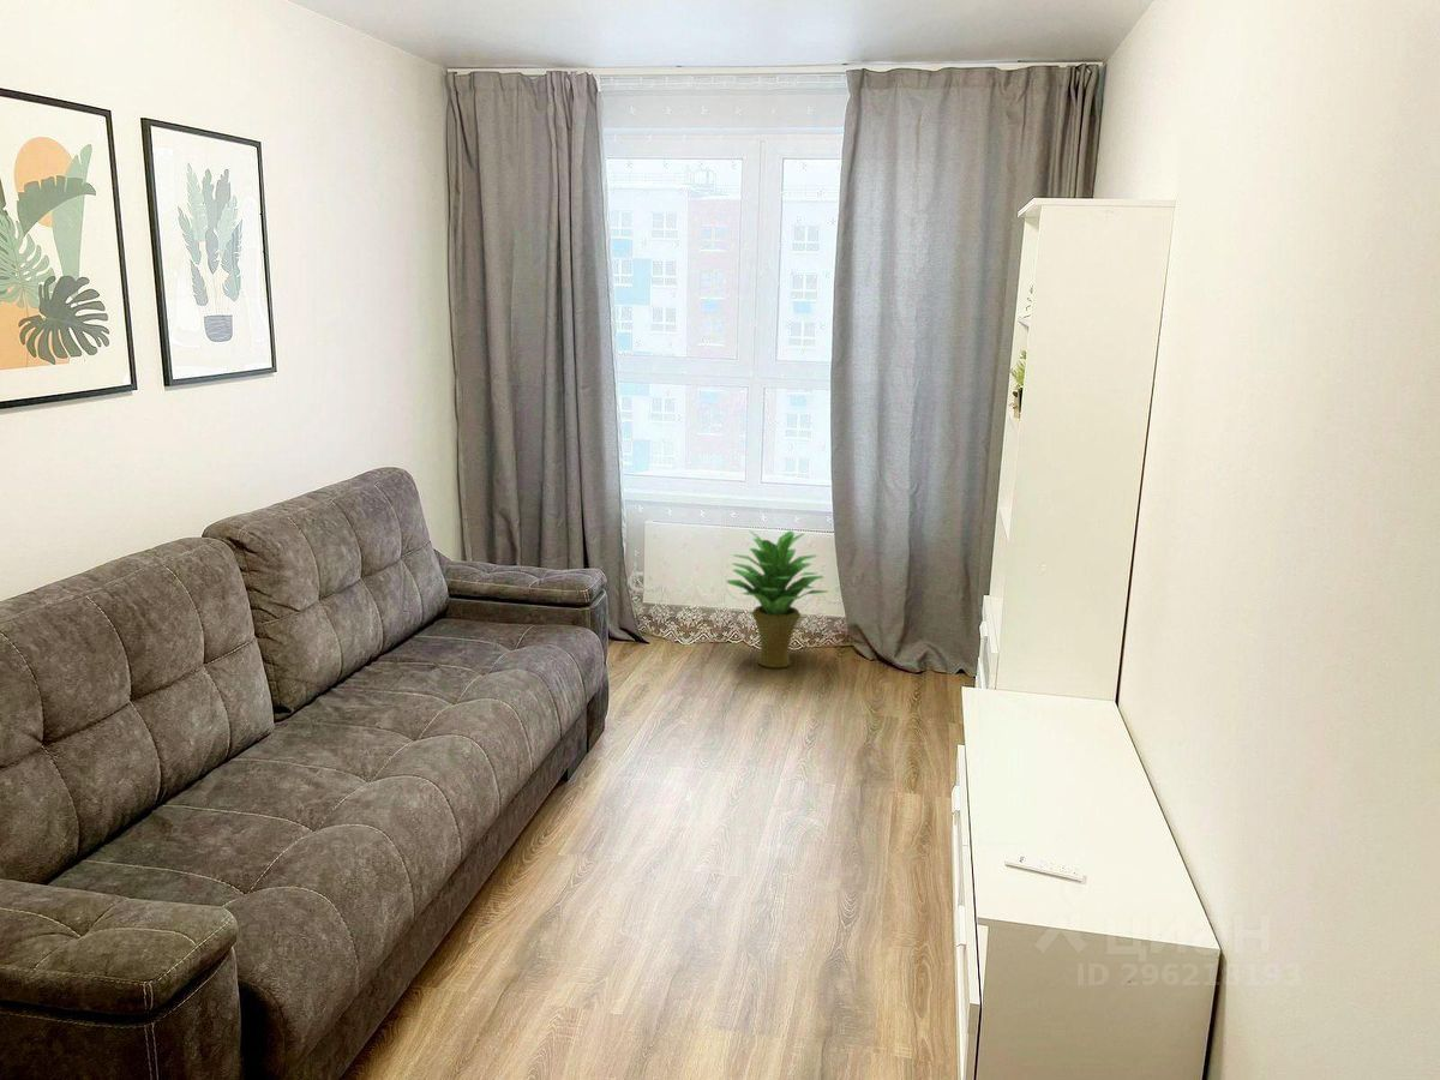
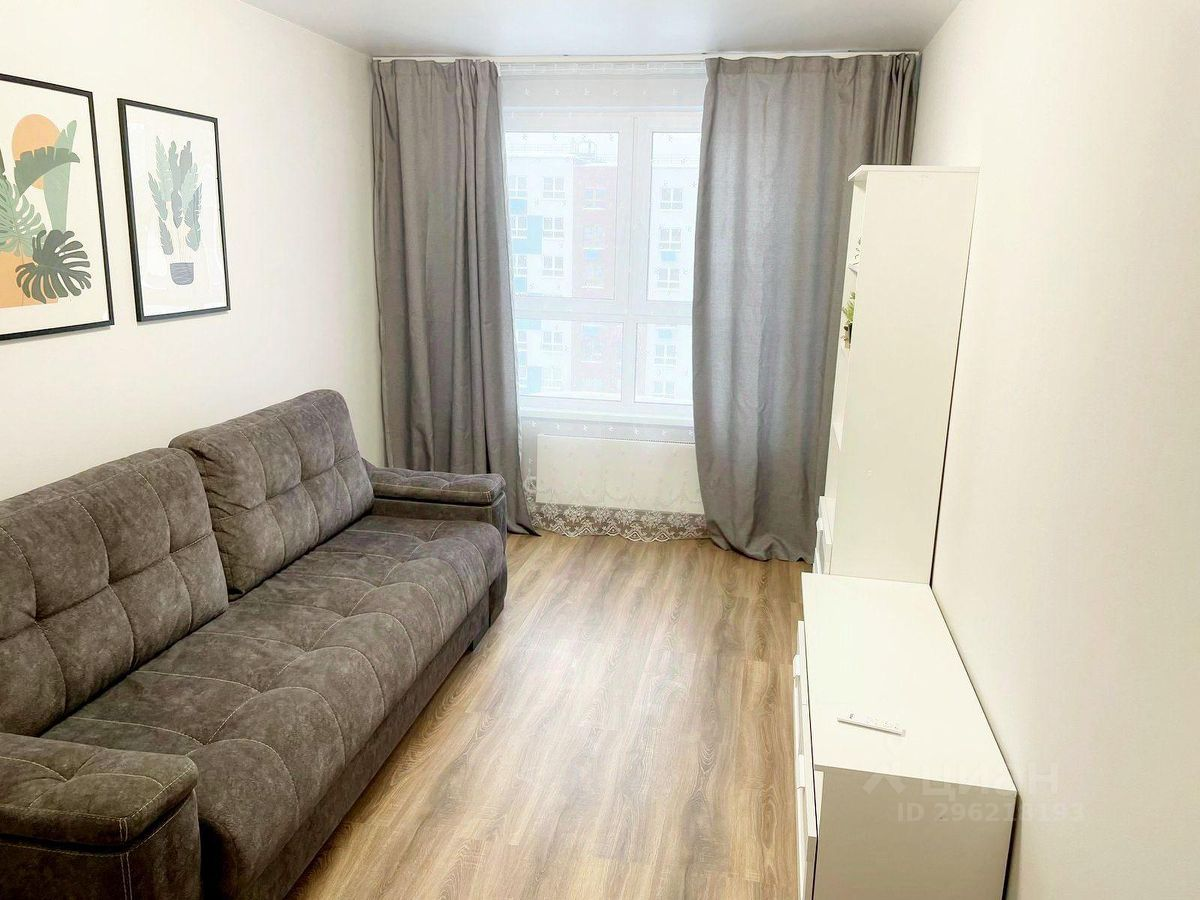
- potted plant (776, 596)
